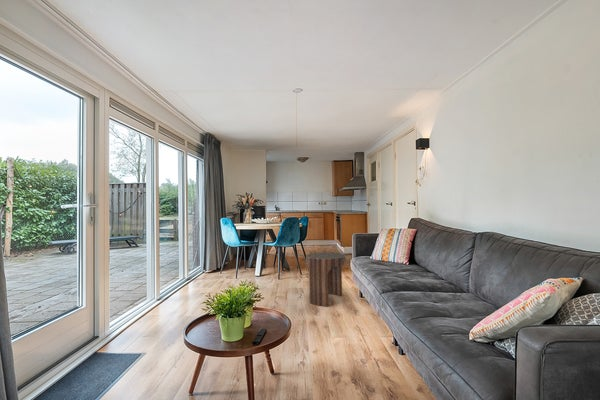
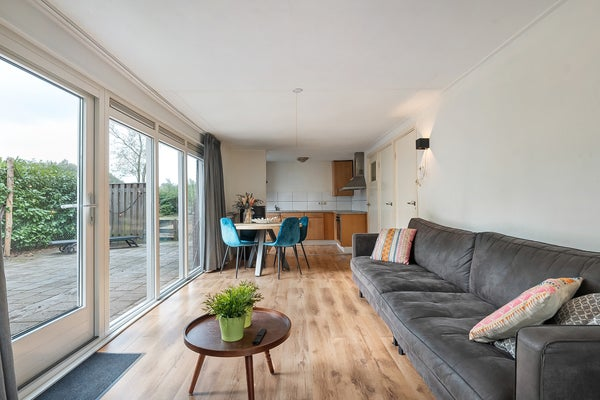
- side table (326, 277)
